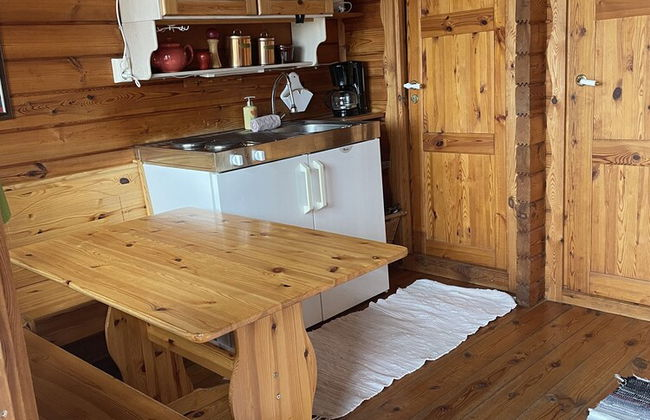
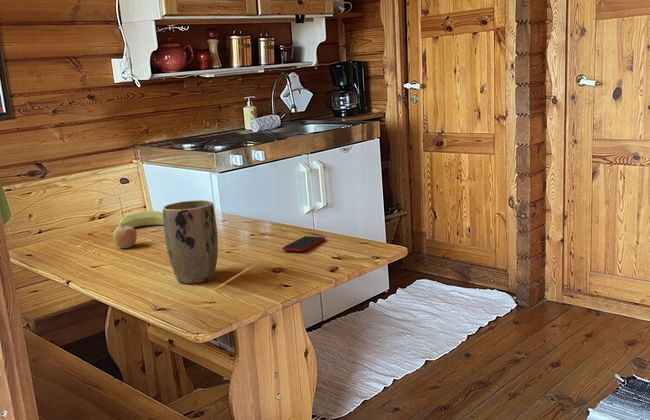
+ smartphone (304, 243)
+ plant pot (192, 242)
+ fruit (124, 235)
+ banana (142, 221)
